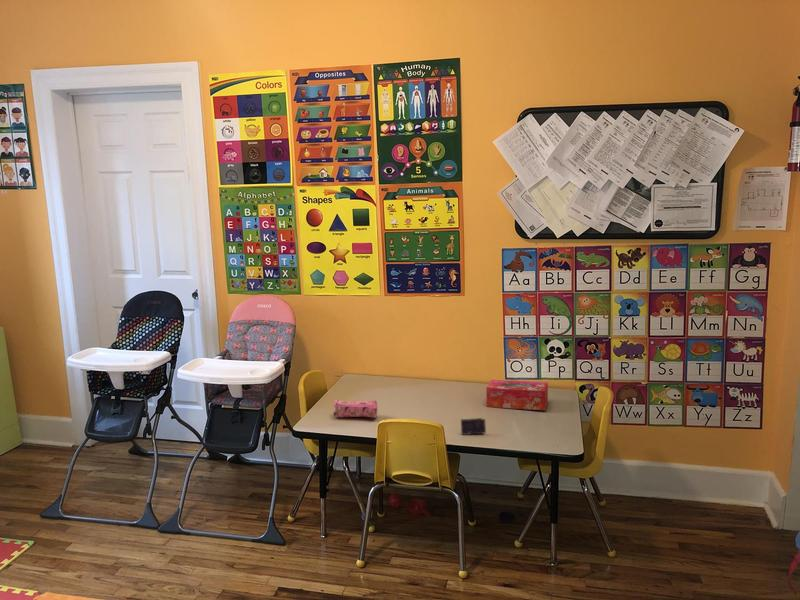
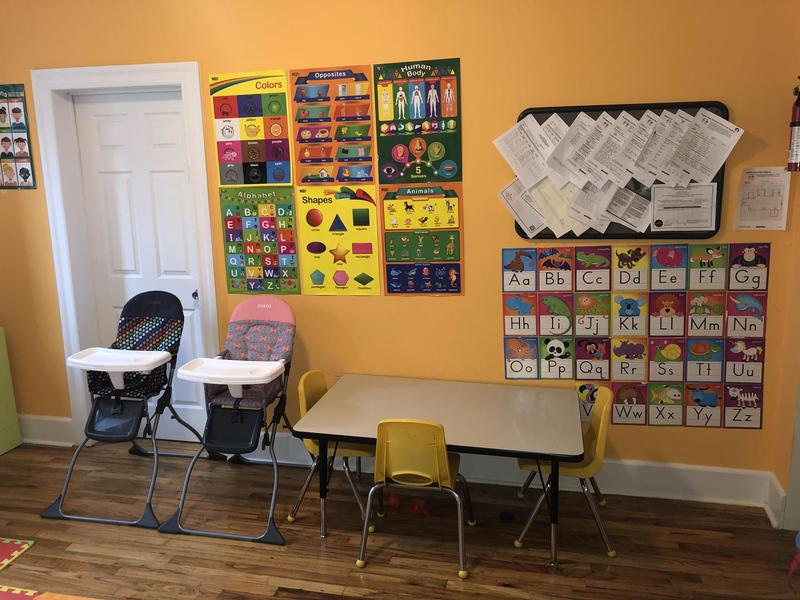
- crayon box (473, 426)
- pencil case (356, 408)
- tissue box (517, 394)
